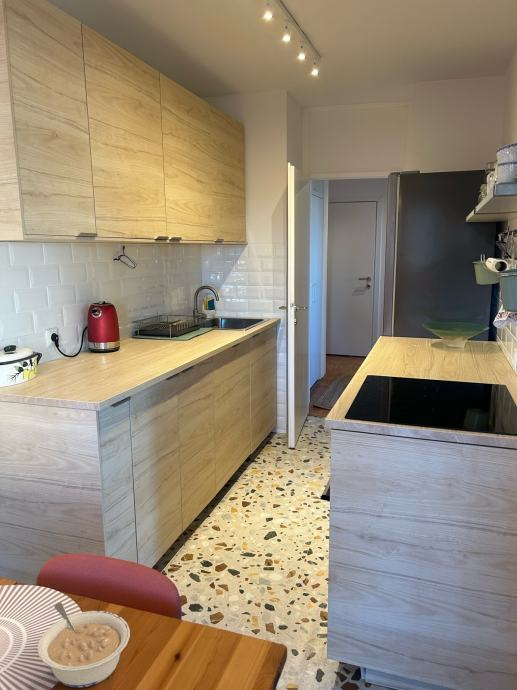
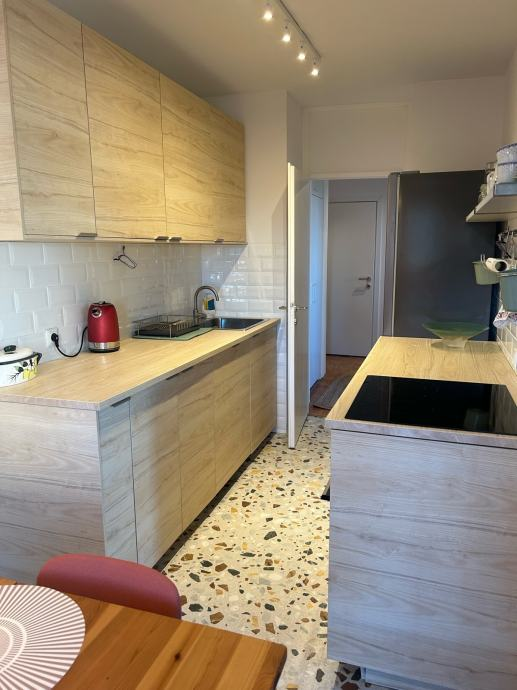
- legume (82, 648)
